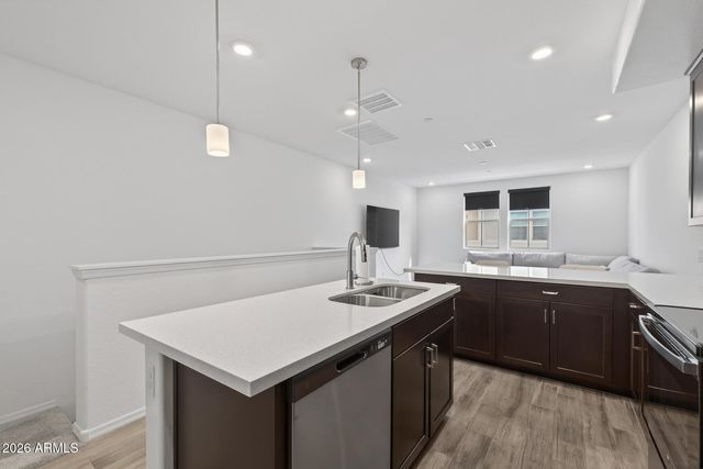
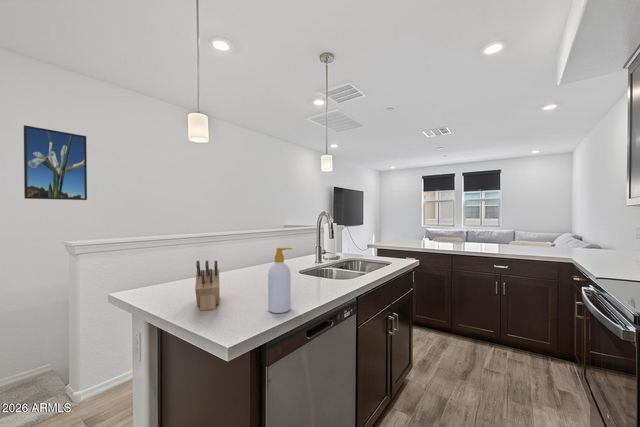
+ knife block (208, 280)
+ soap bottle (280, 278)
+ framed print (57, 165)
